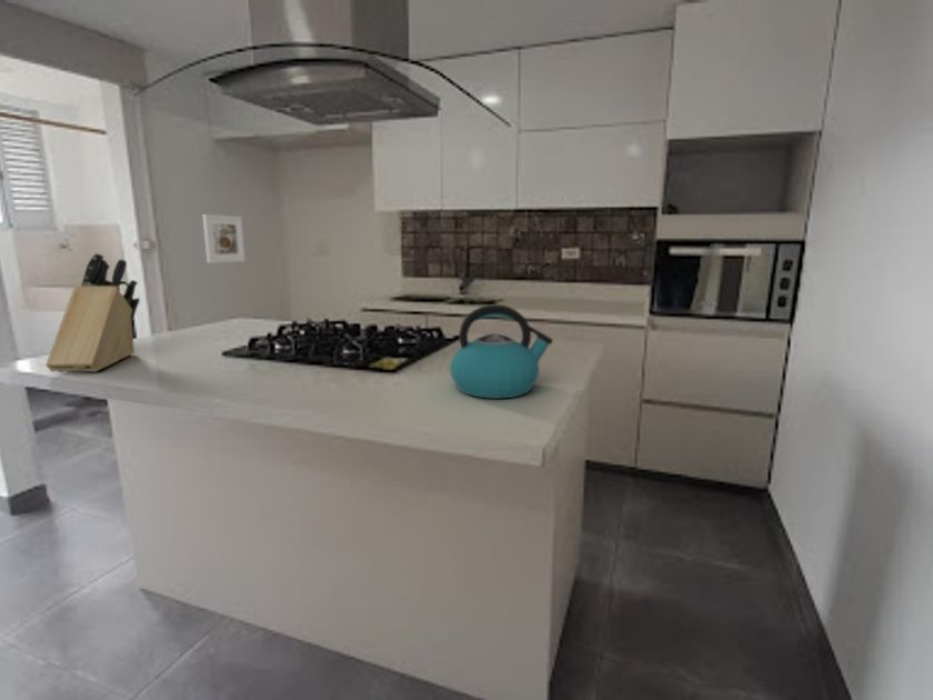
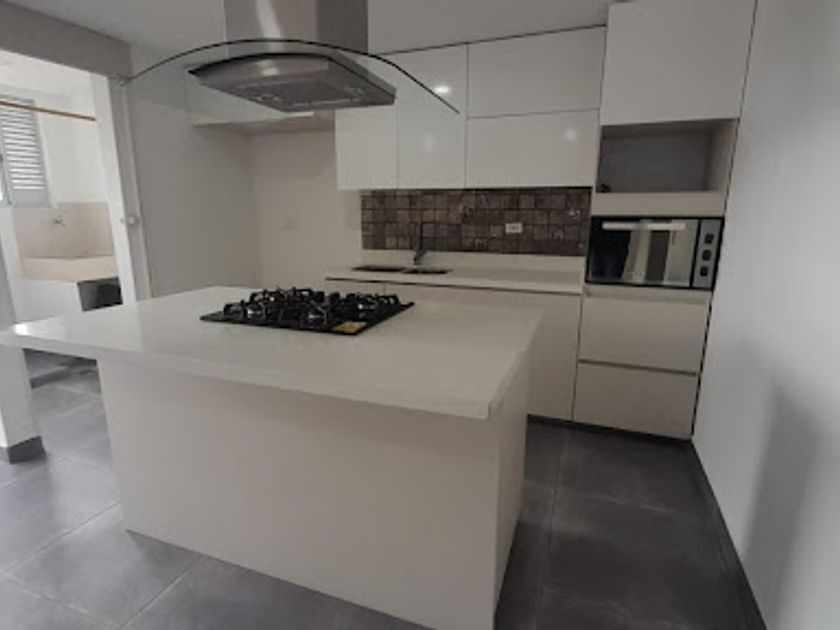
- knife block (96, 308)
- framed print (224, 239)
- kettle (501, 347)
